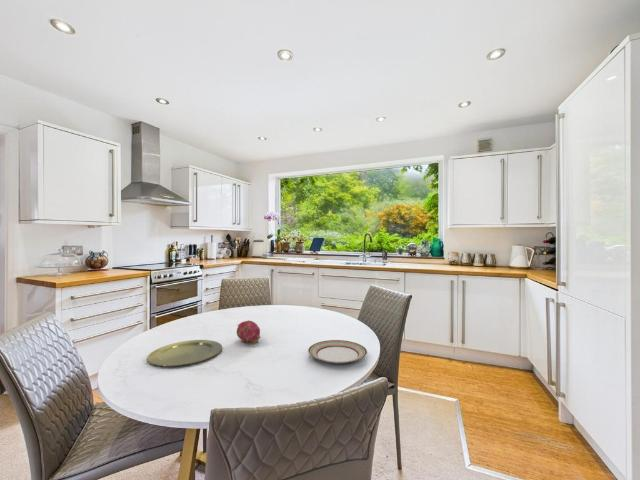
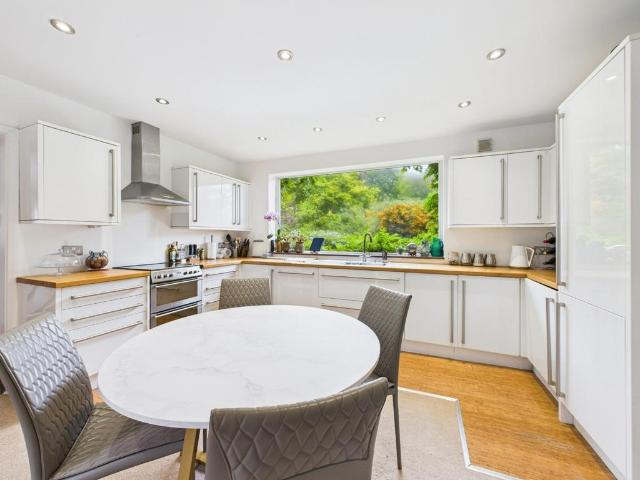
- plate (186, 351)
- plate (337, 352)
- fruit (248, 331)
